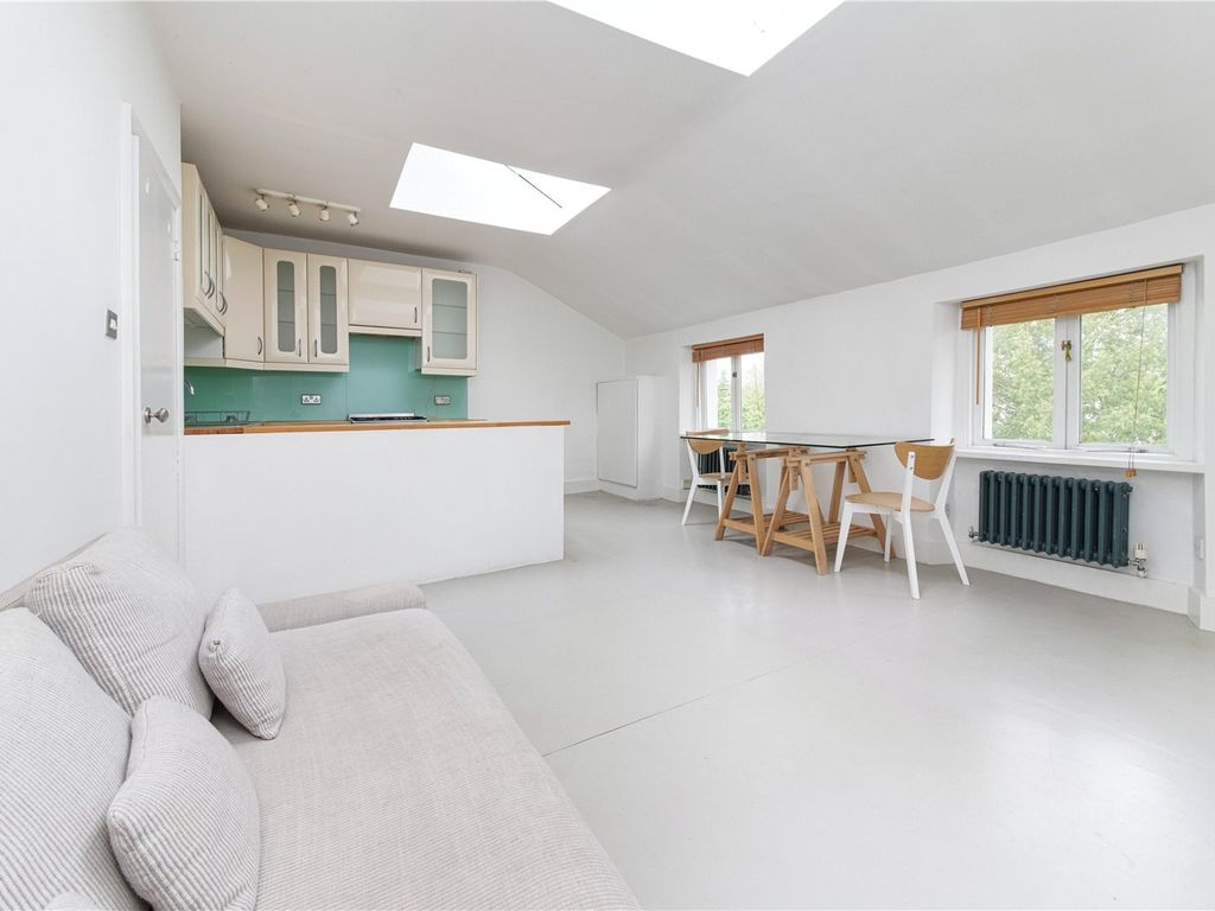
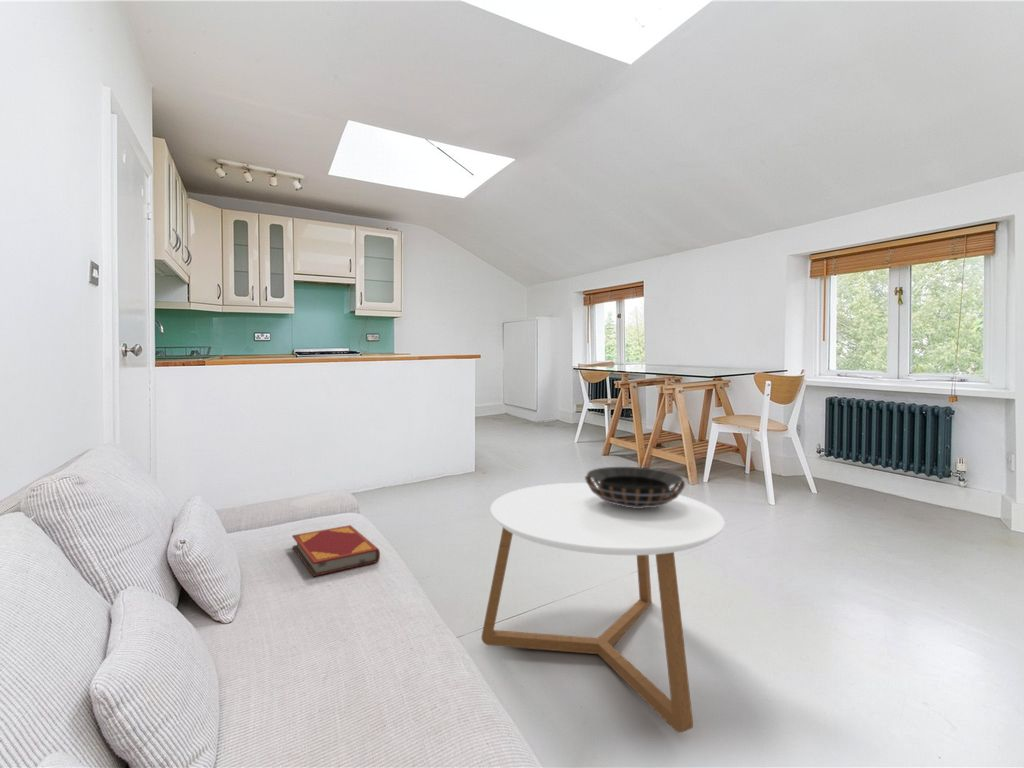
+ decorative bowl (634, 489)
+ hardback book (334, 547)
+ coffee table (605, 554)
